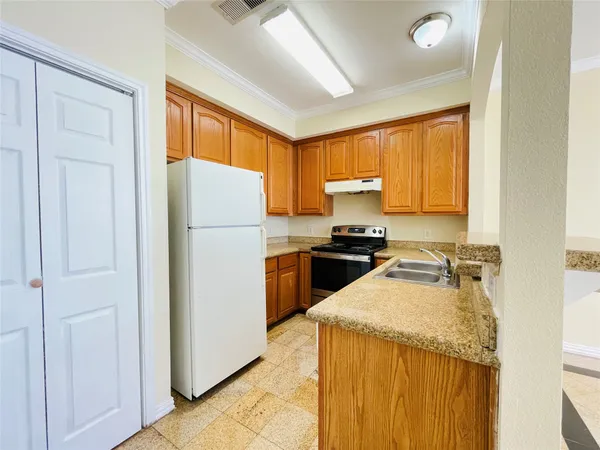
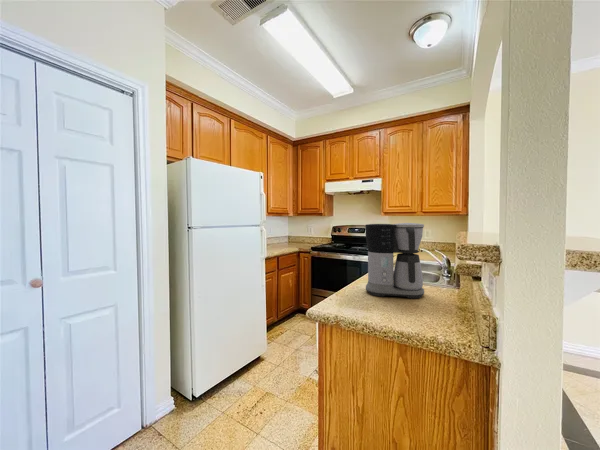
+ coffee maker (396, 258)
